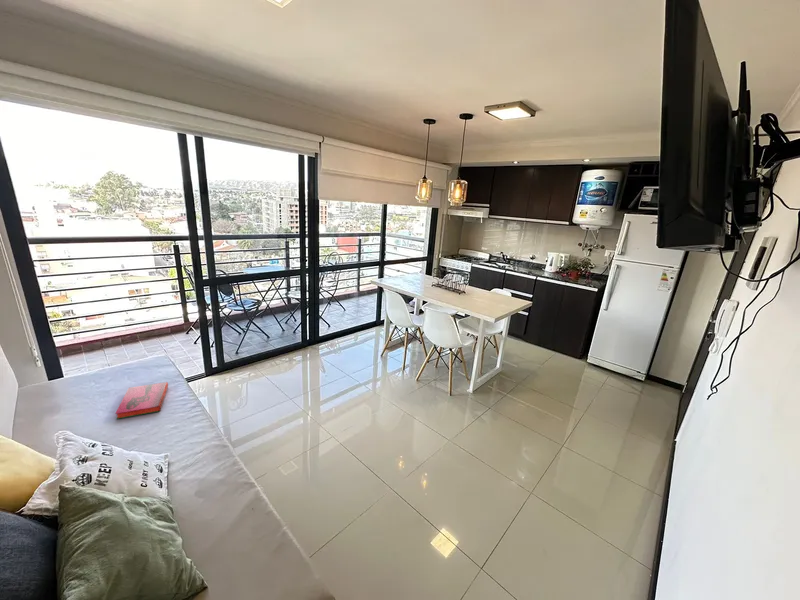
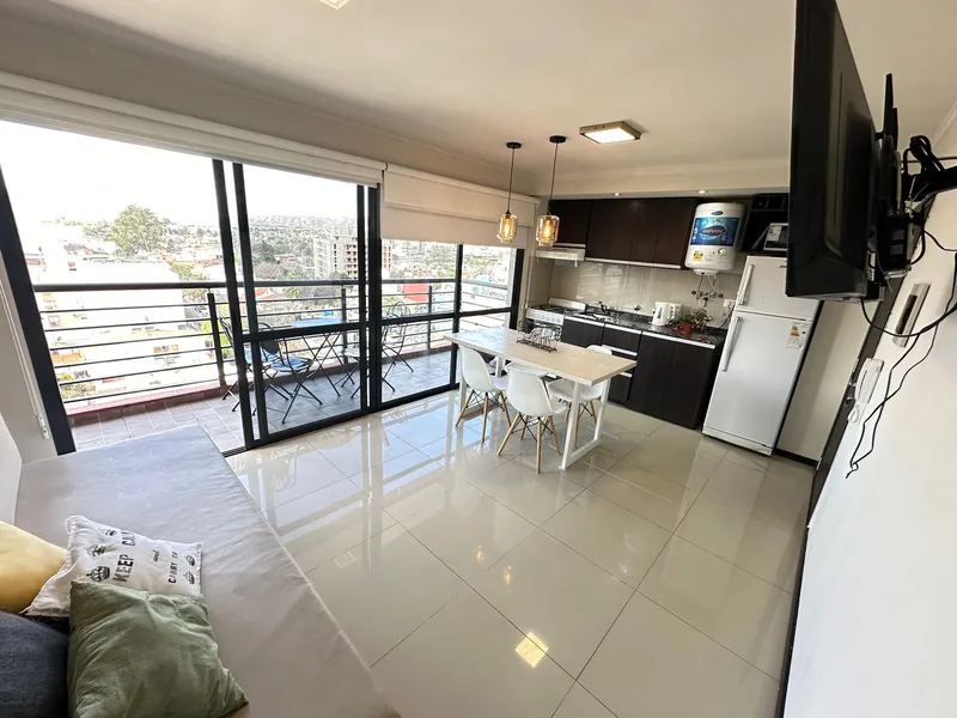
- hardback book (144, 399)
